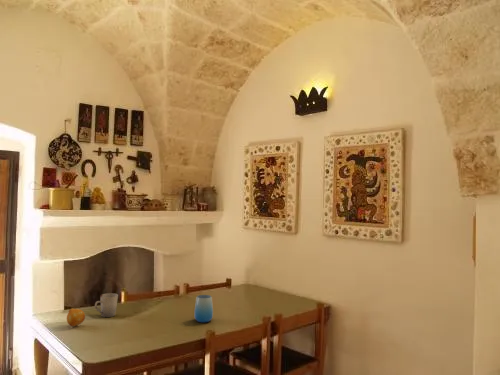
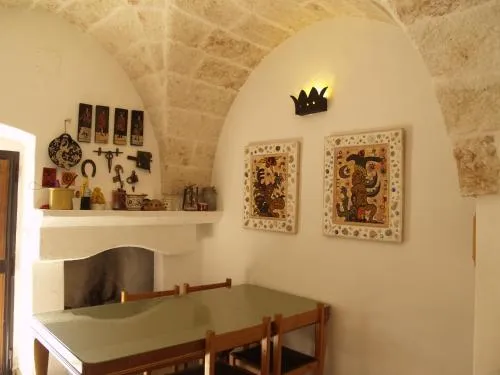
- cup (203, 308)
- cup (105, 305)
- fruit (75, 317)
